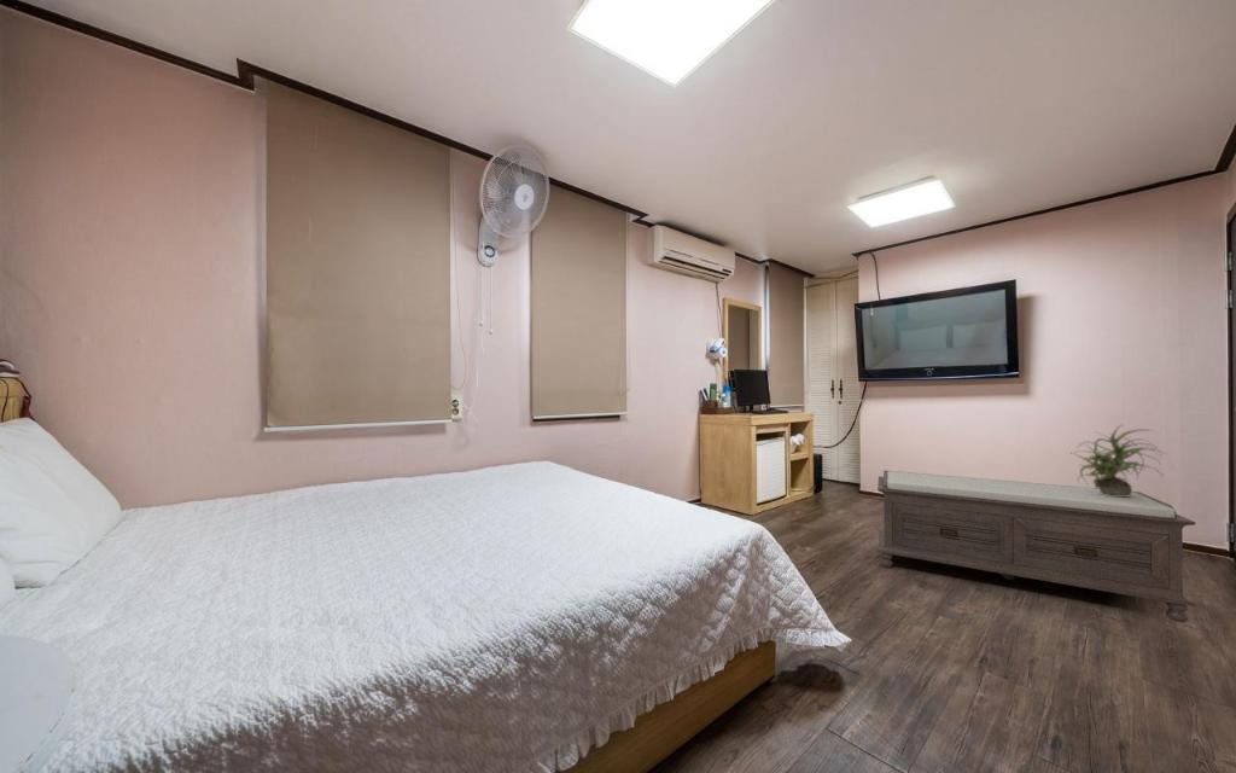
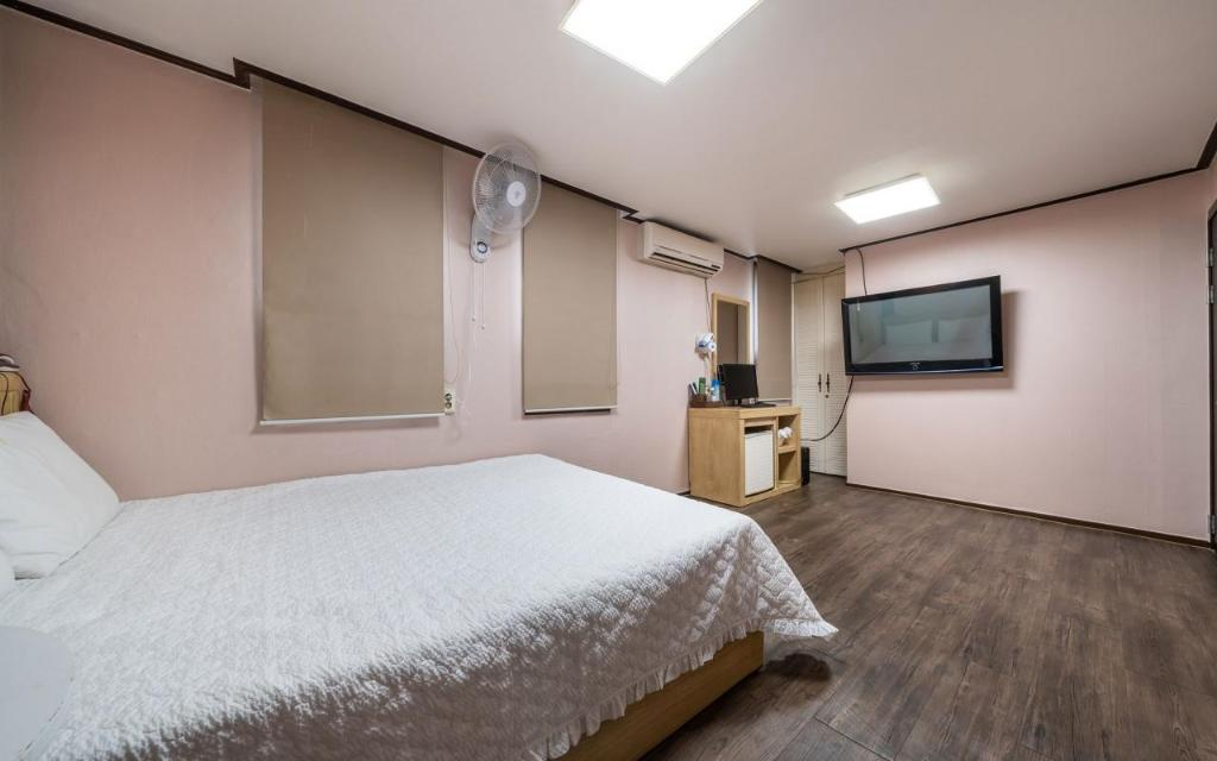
- potted plant (1118, 460)
- bench (1004, 531)
